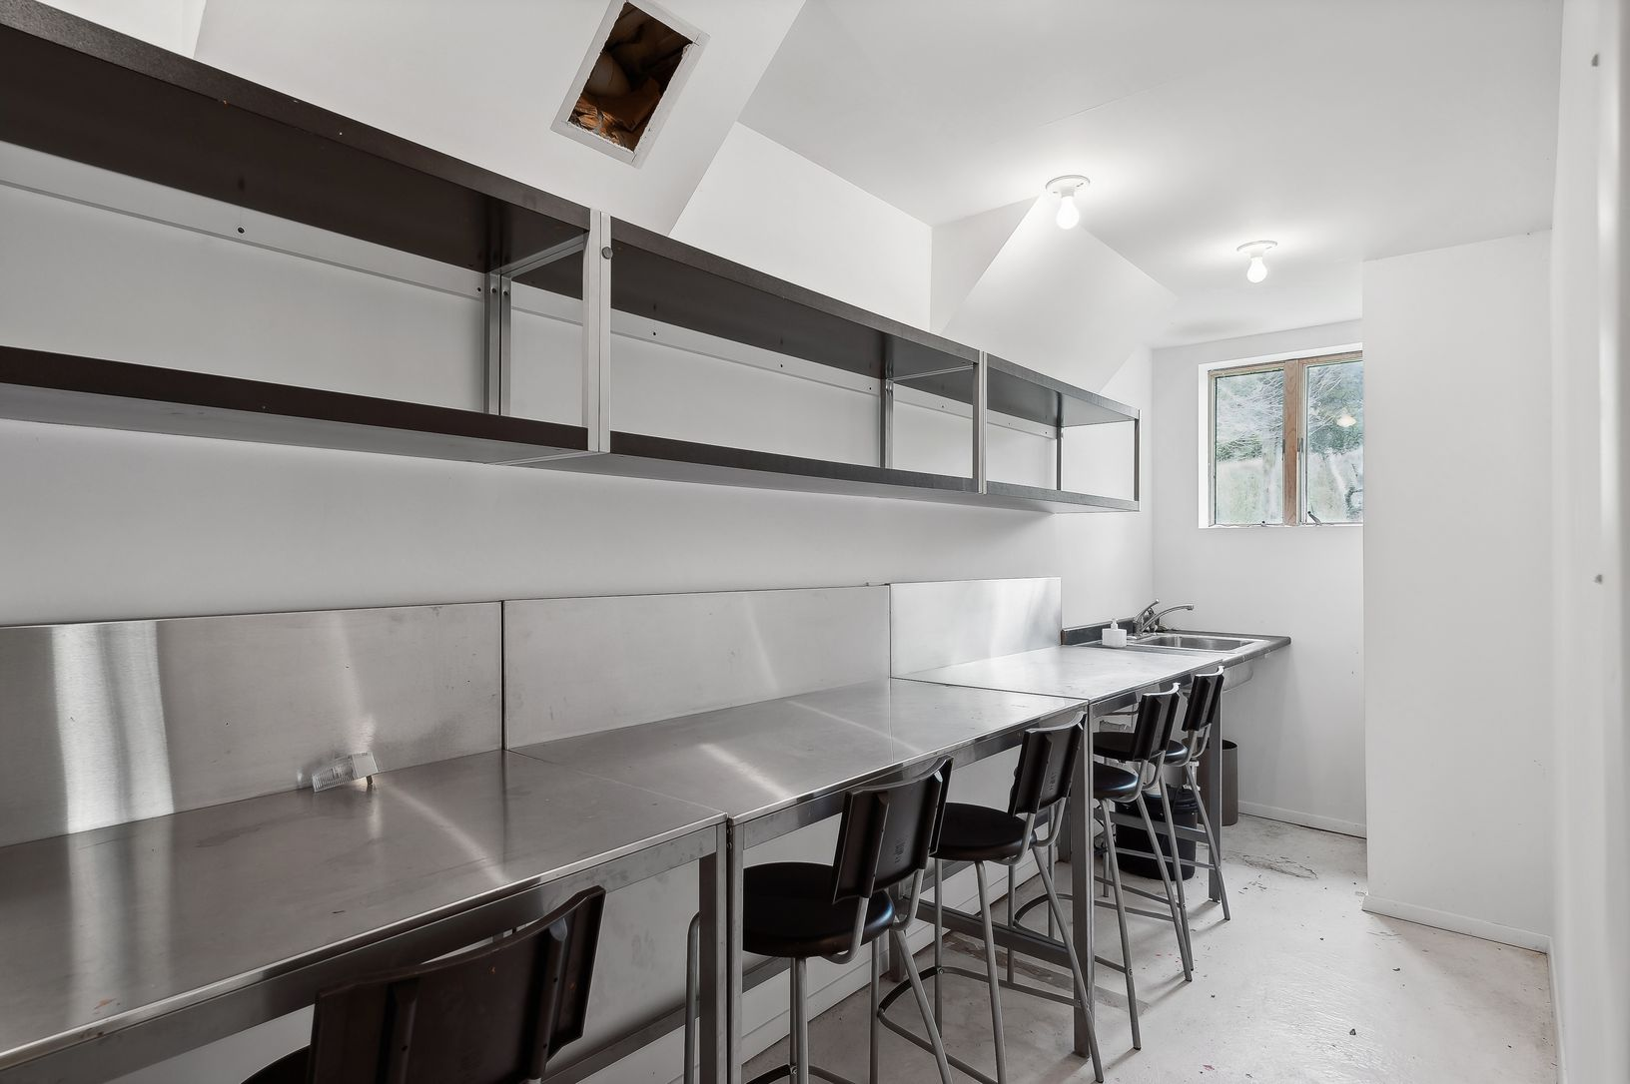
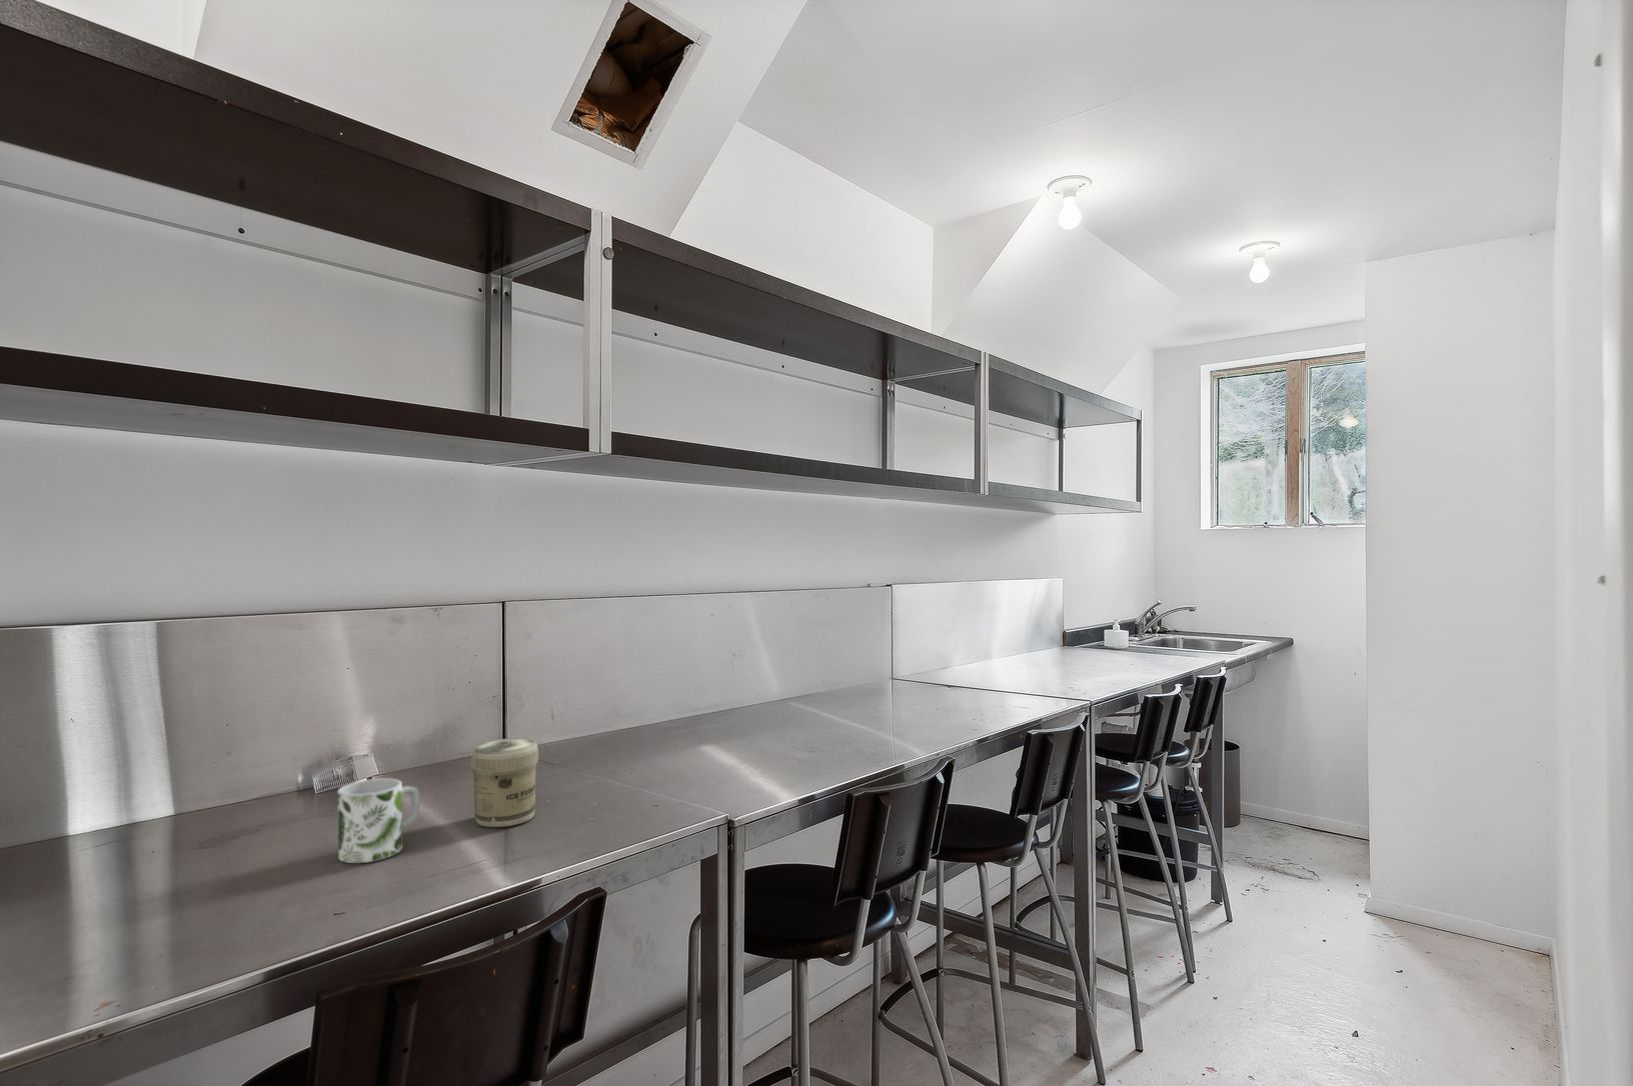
+ mug (382, 814)
+ jar (506, 781)
